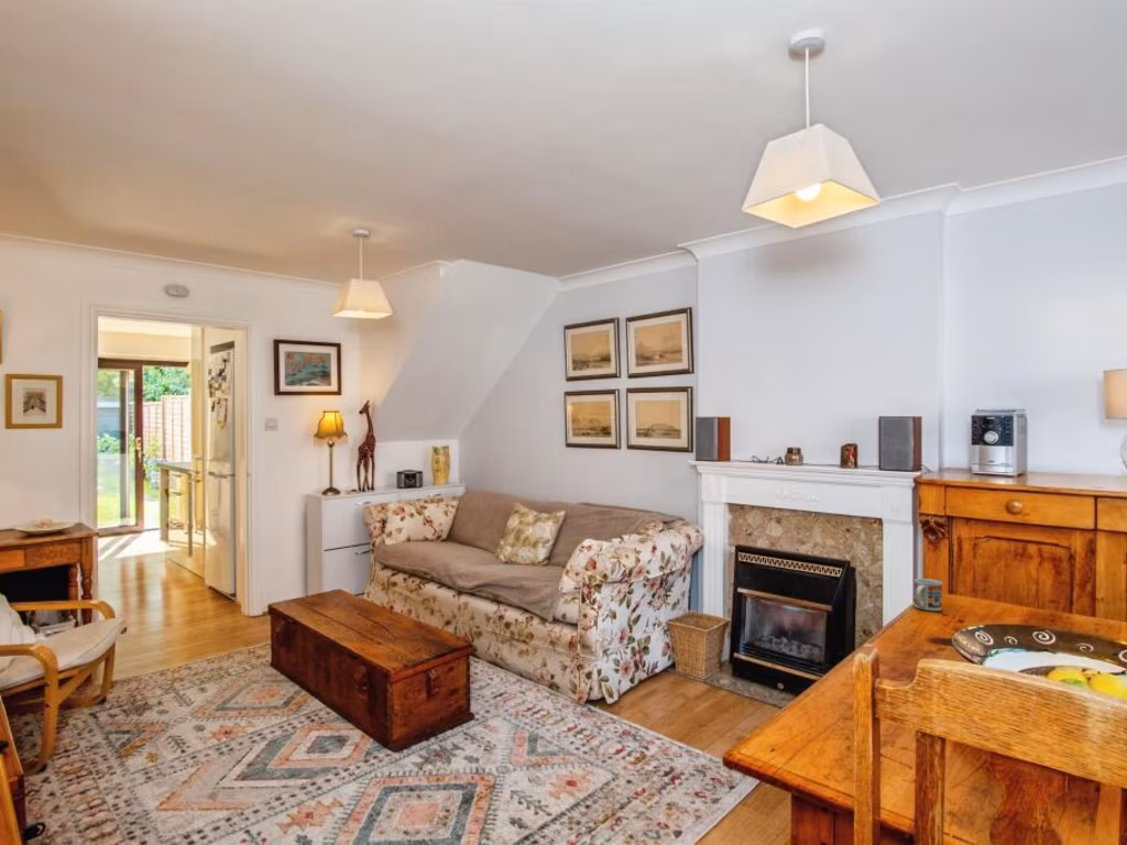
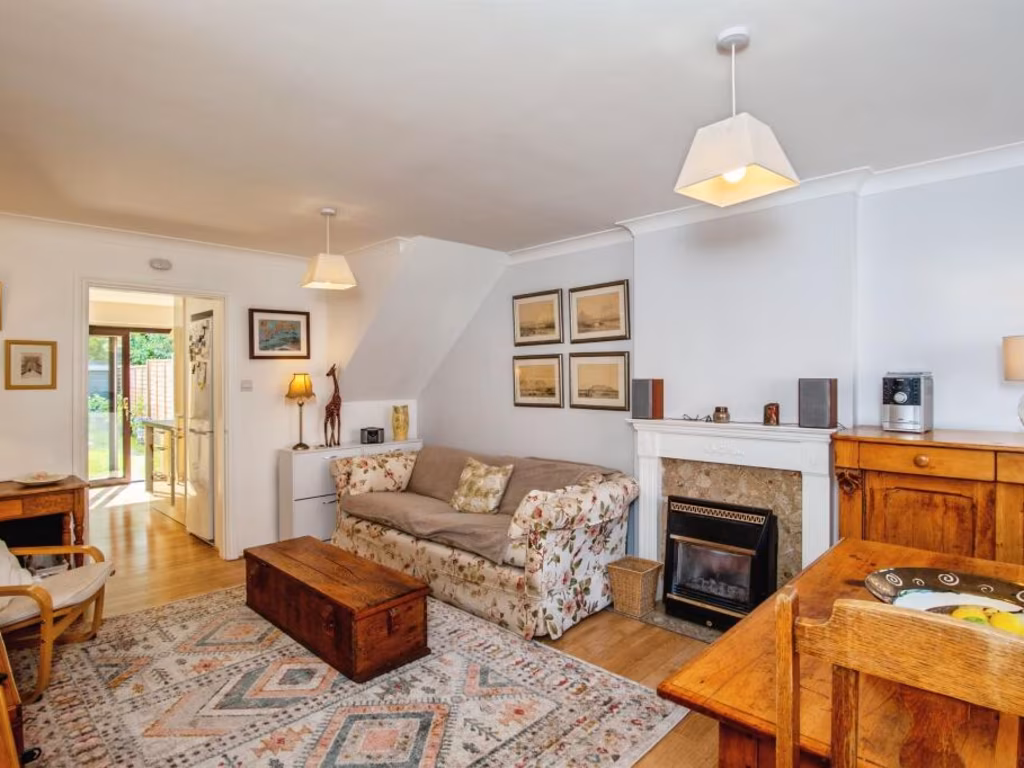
- cup (926, 595)
